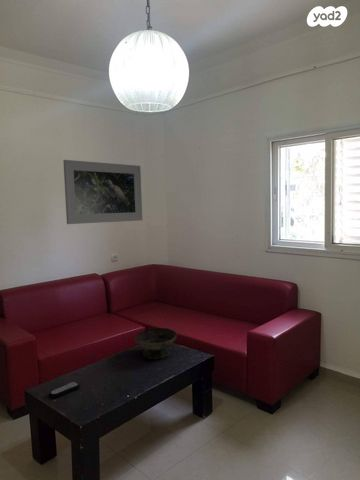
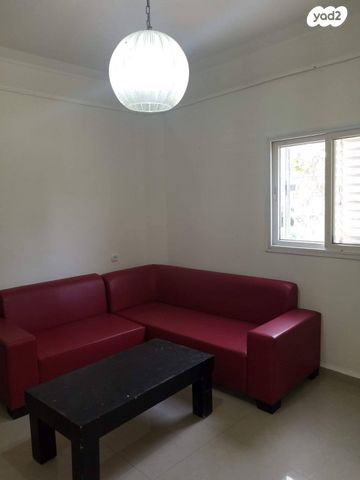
- decorative bowl (156, 344)
- remote control (64, 389)
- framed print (106, 192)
